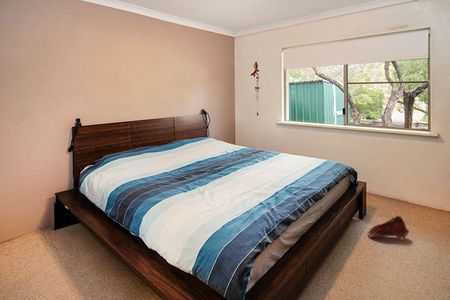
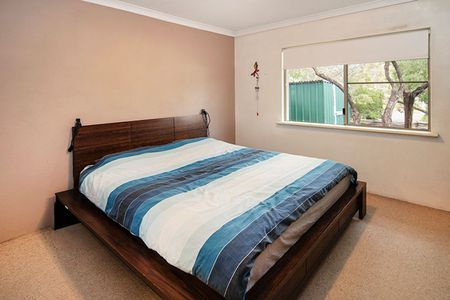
- shoe (387, 227)
